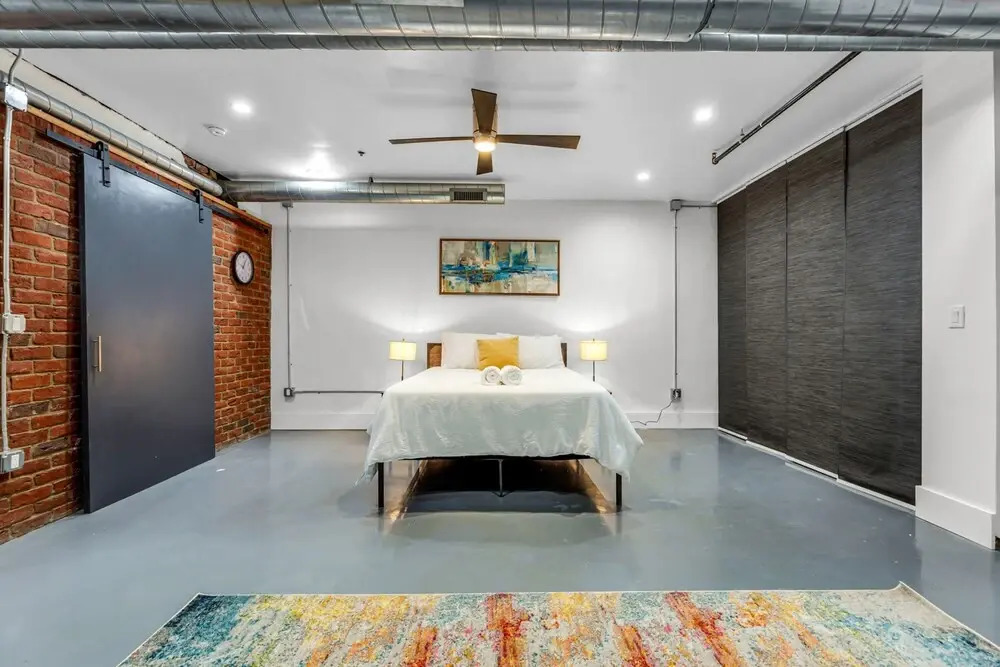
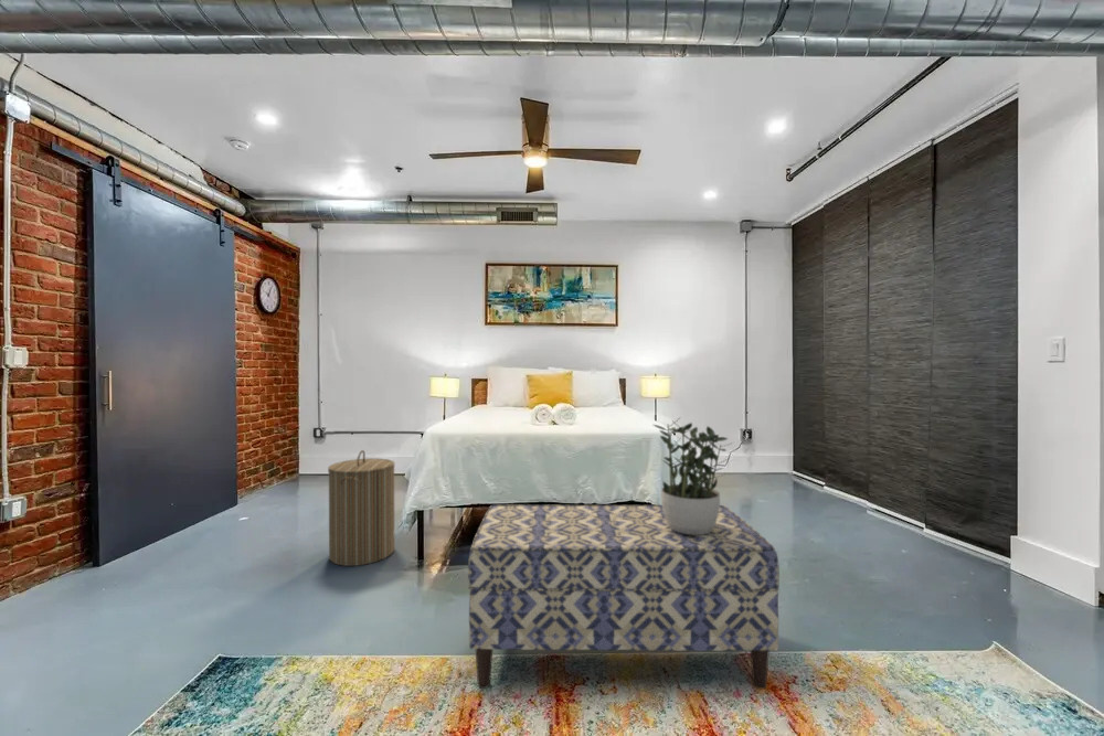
+ laundry hamper (362, 501)
+ potted plant (692, 471)
+ bench (614, 587)
